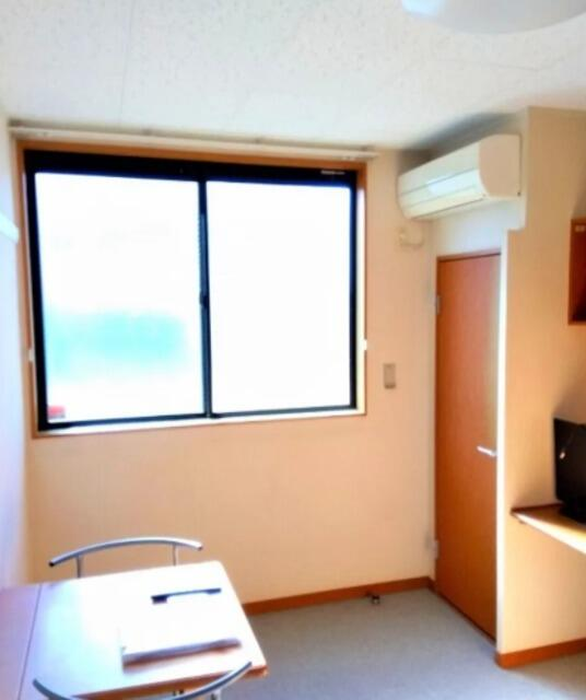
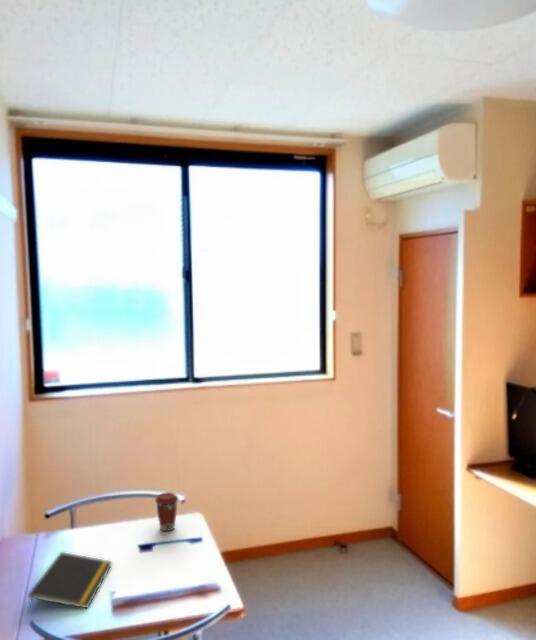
+ coffee cup (167, 511)
+ notepad (73, 578)
